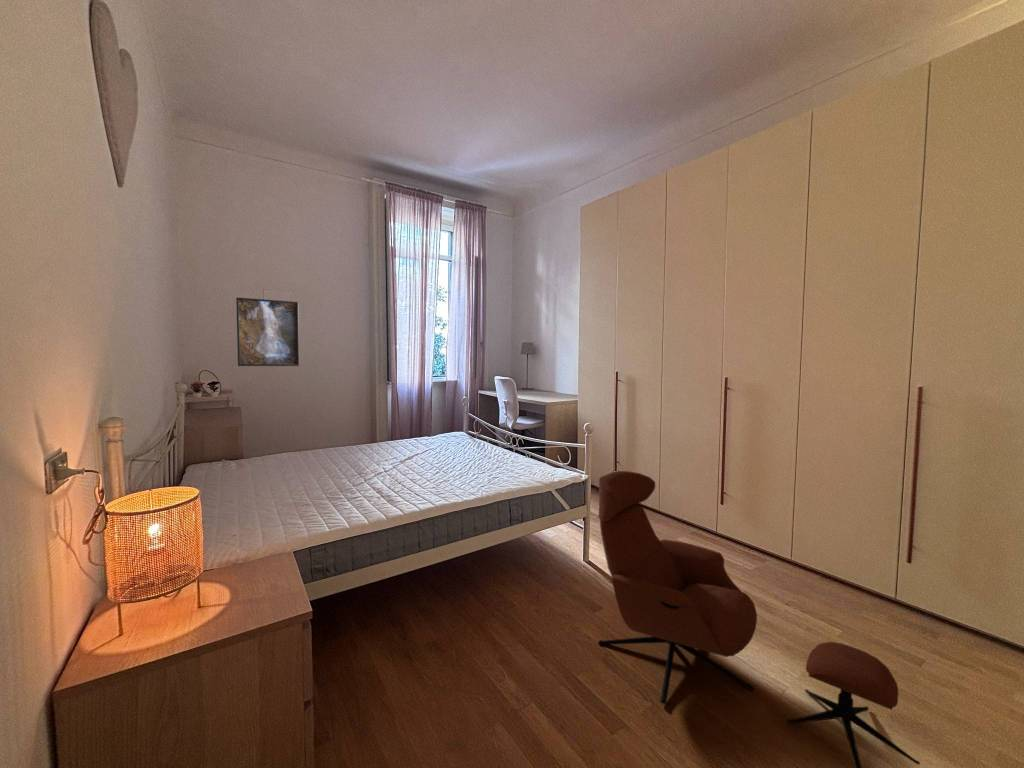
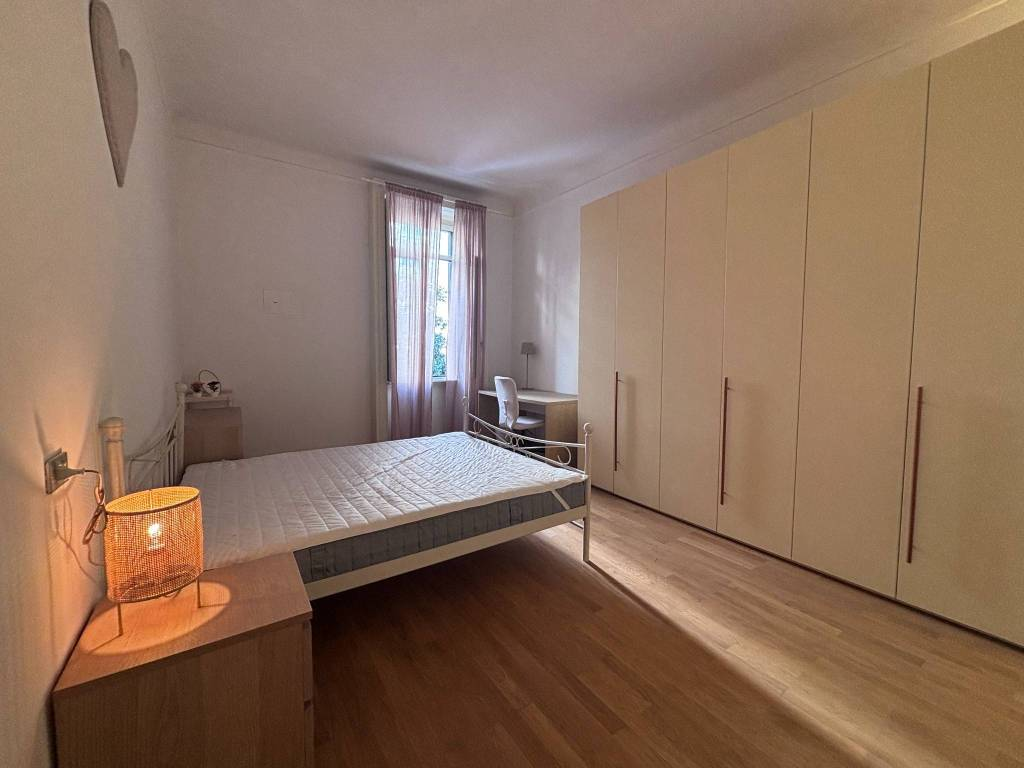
- armchair (732, 590)
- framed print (269, 333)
